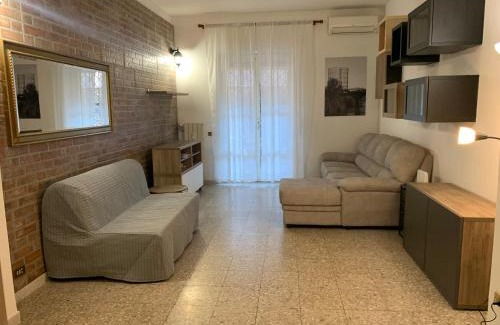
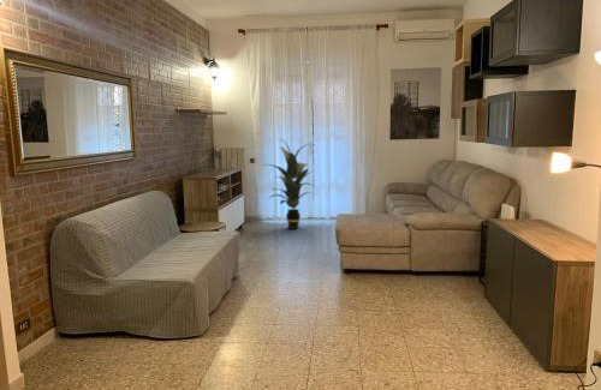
+ indoor plant (290, 184)
